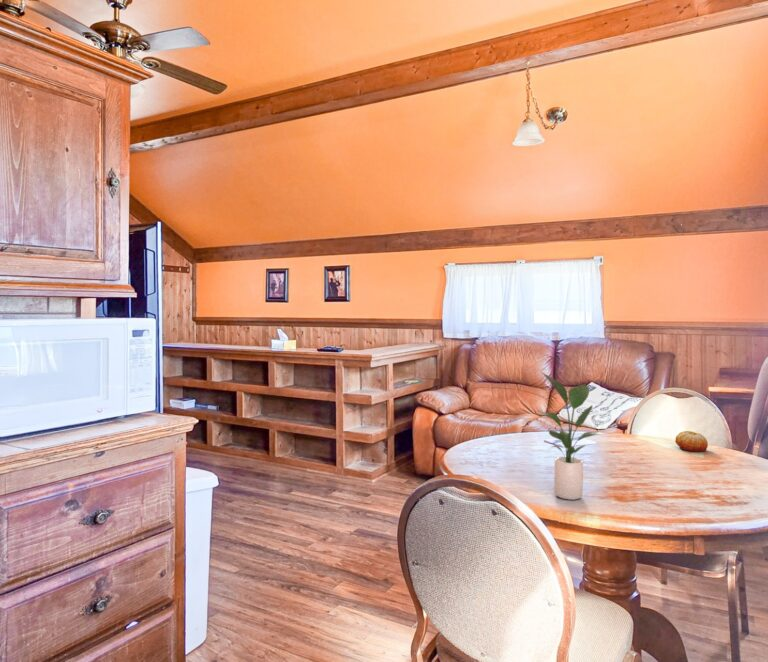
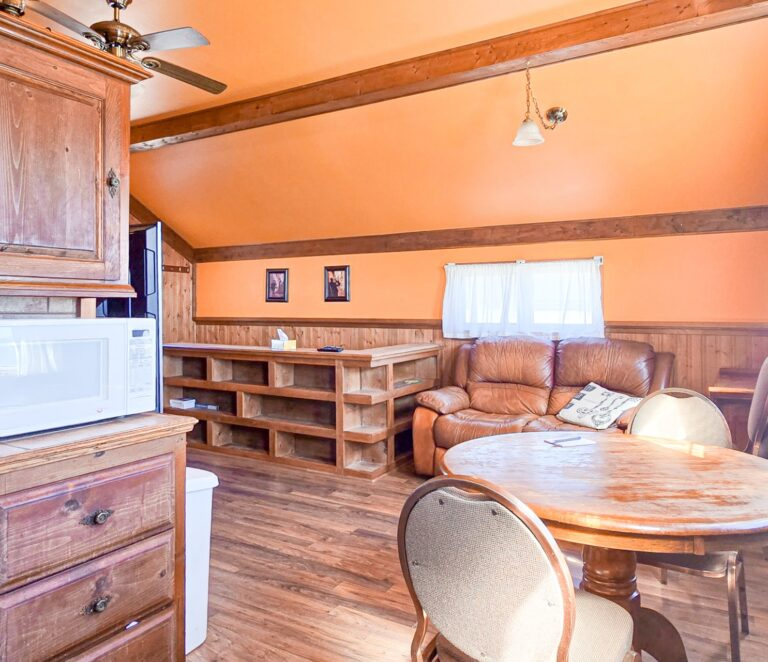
- potted plant (572, 436)
- fruit (691, 440)
